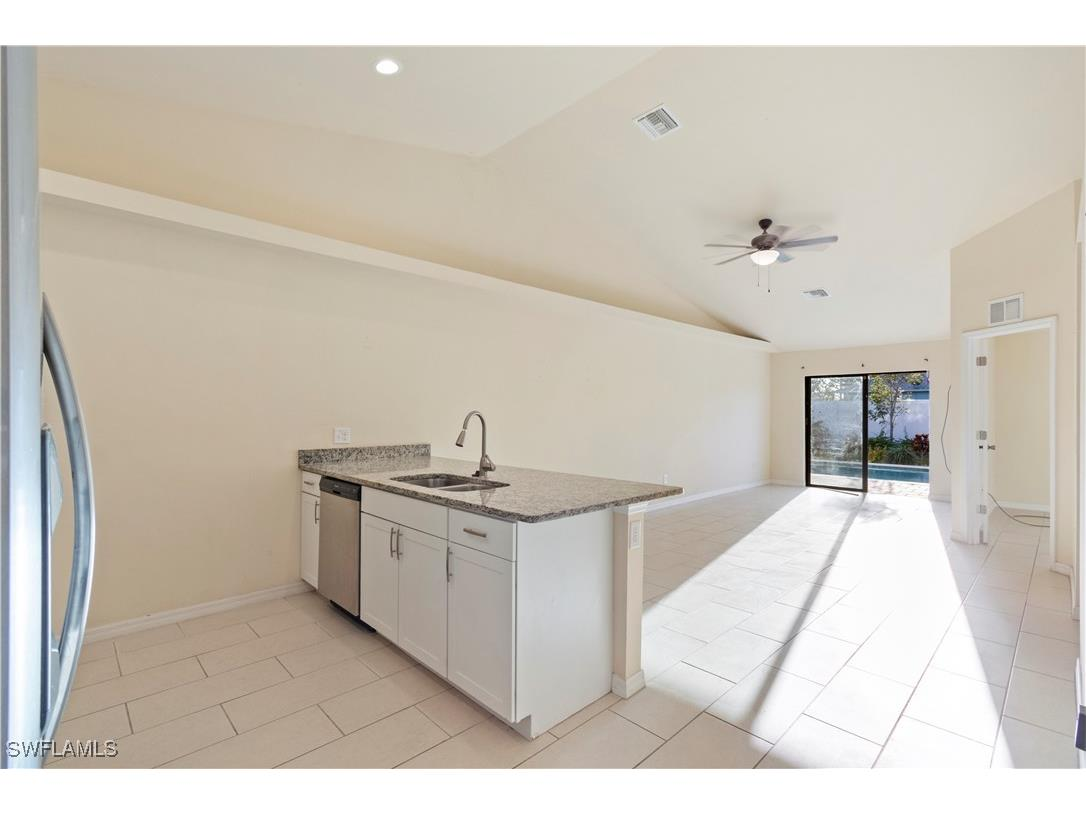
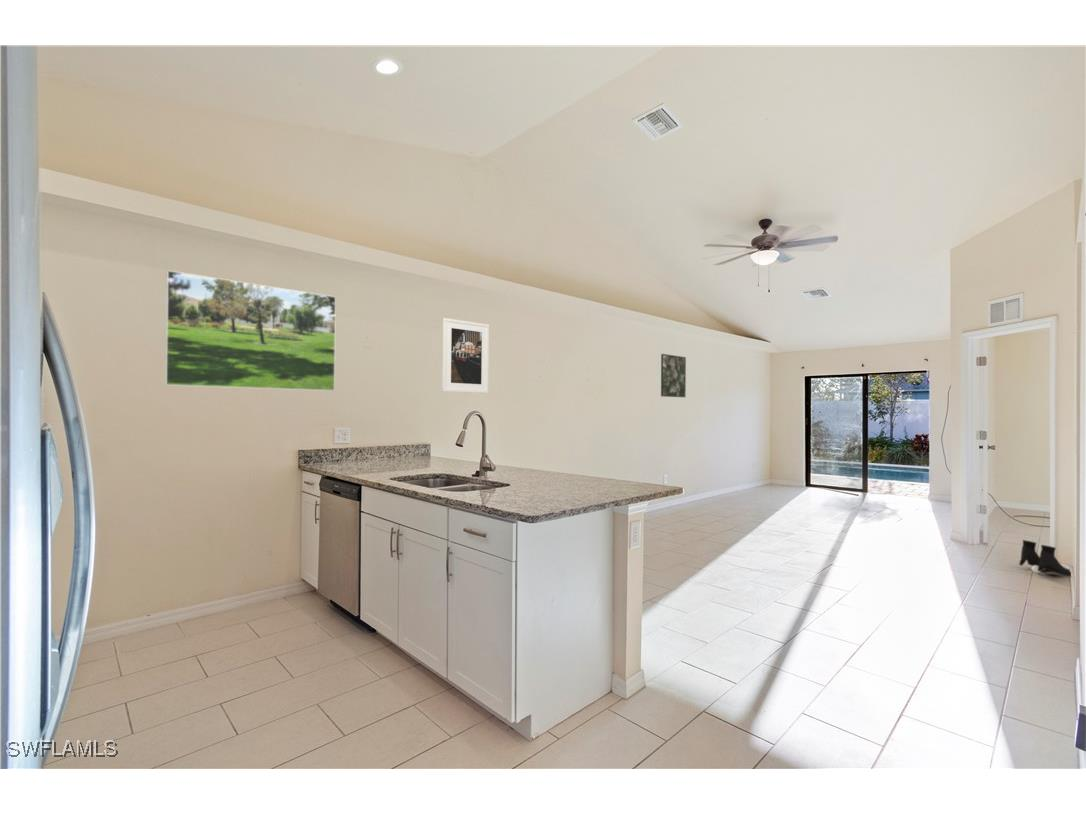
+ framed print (466, 356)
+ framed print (258, 336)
+ boots (1045, 556)
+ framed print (673, 376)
